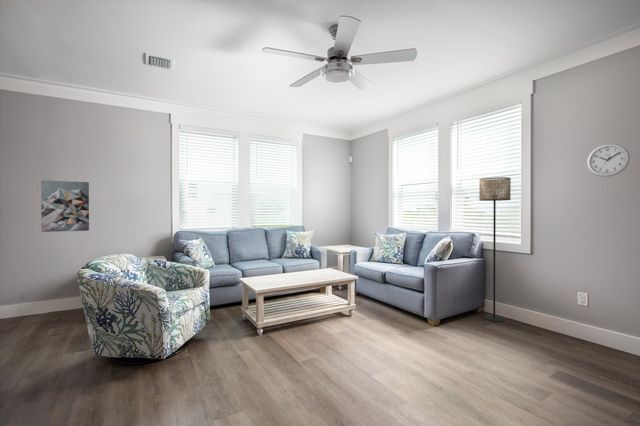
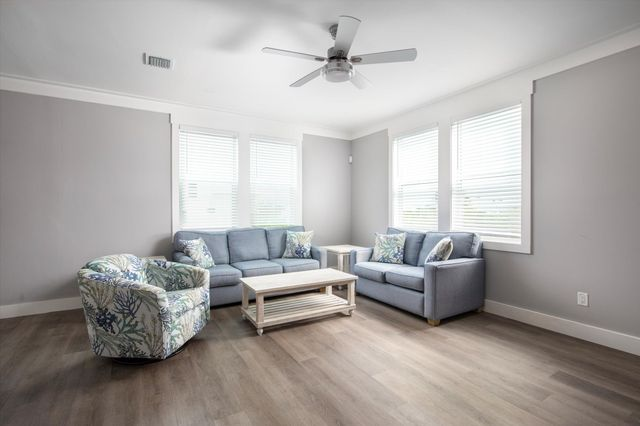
- wall clock (607, 160)
- floor lamp (494, 248)
- wall art (65, 206)
